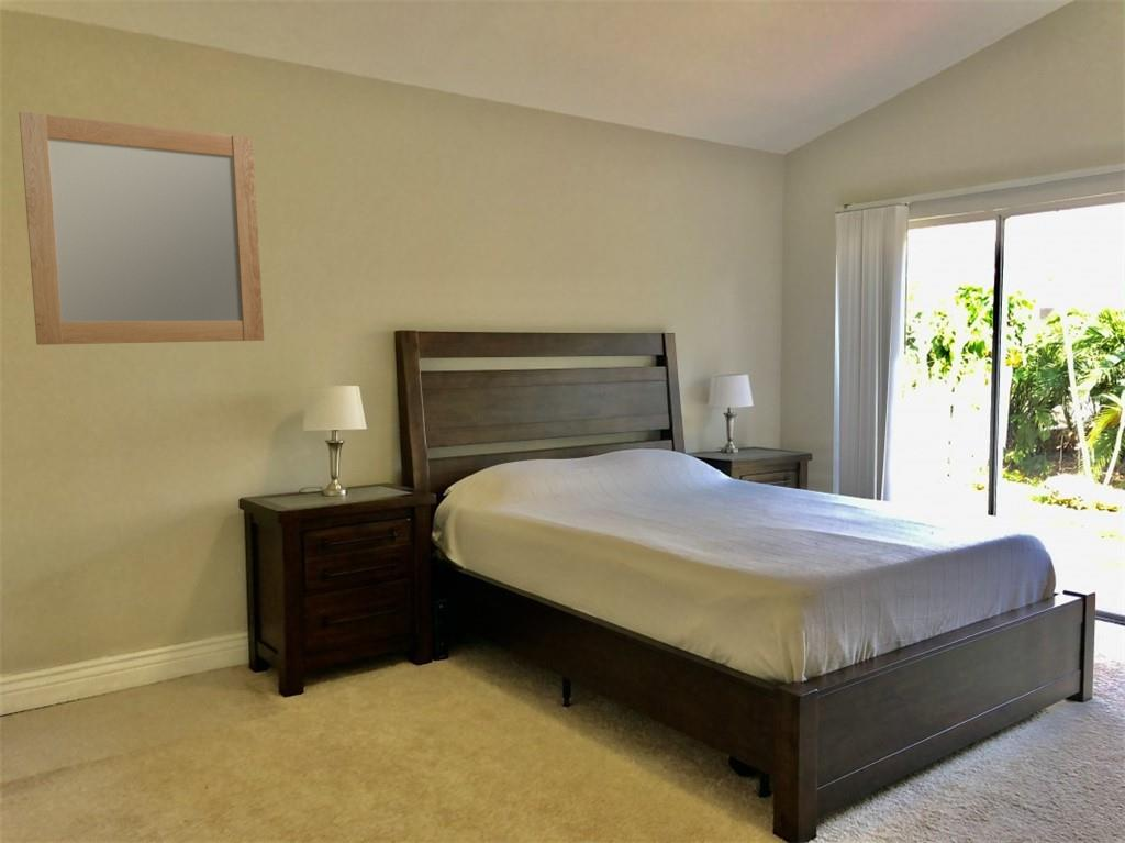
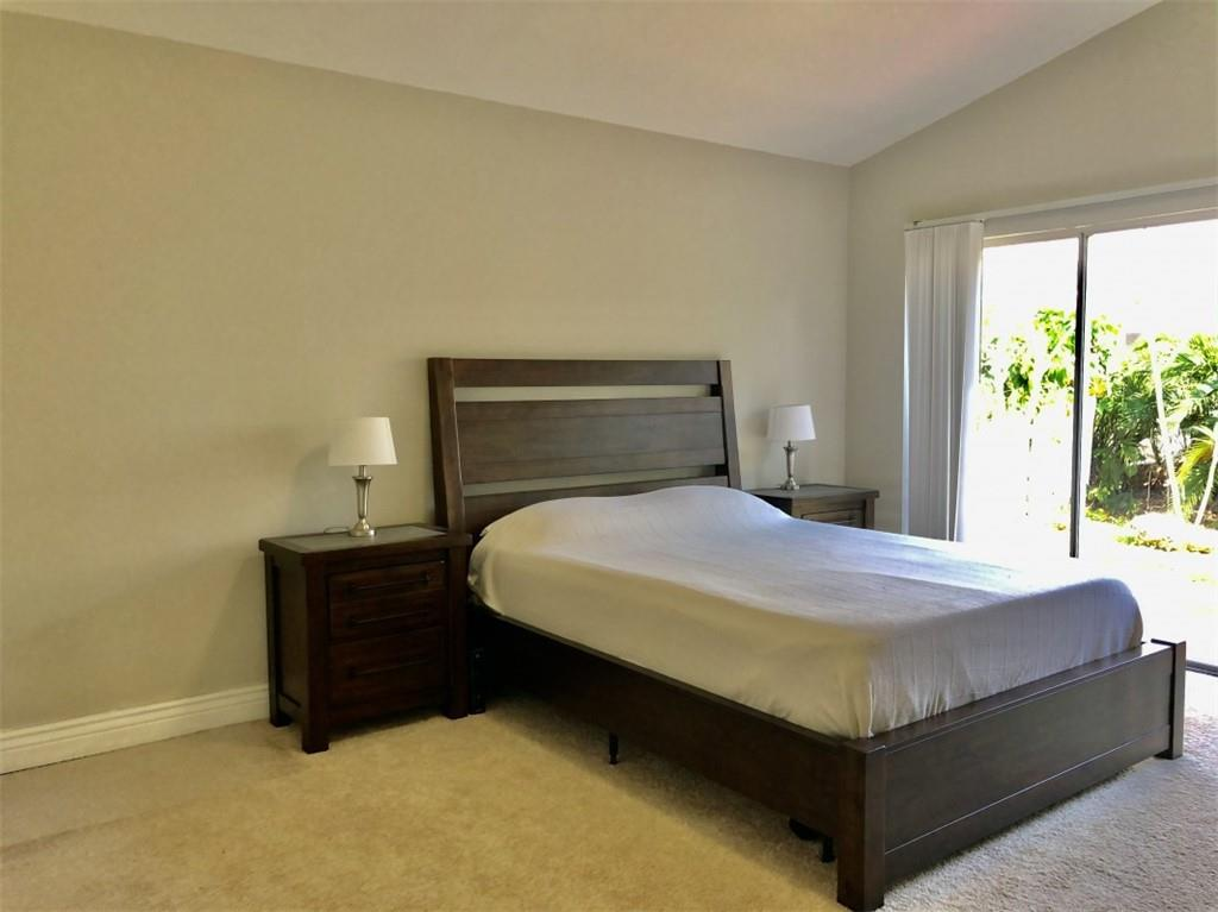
- home mirror (151, 235)
